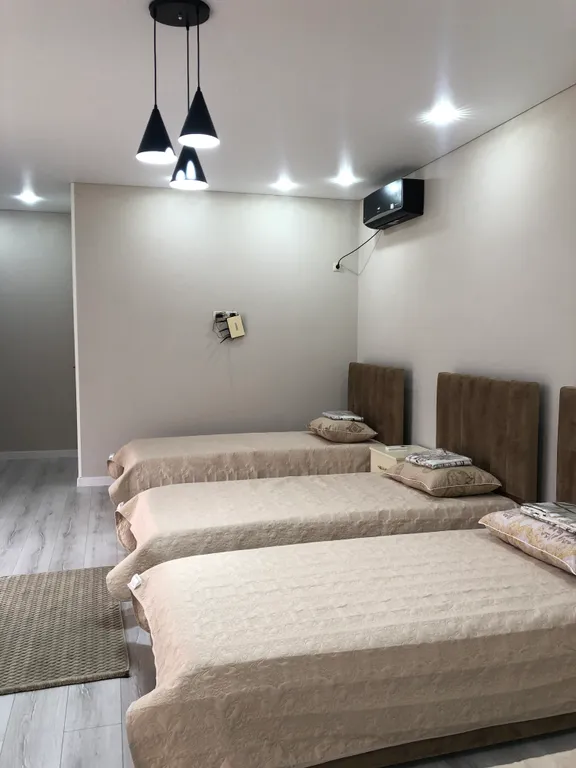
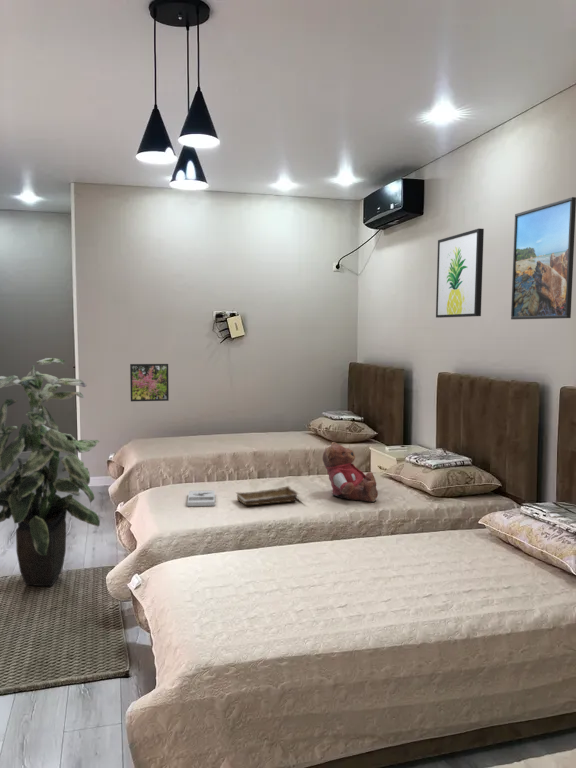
+ book (201, 498)
+ wall art (458, 276)
+ indoor plant (44, 473)
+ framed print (541, 262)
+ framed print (149, 382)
+ teddy bear (350, 469)
+ tray (267, 496)
